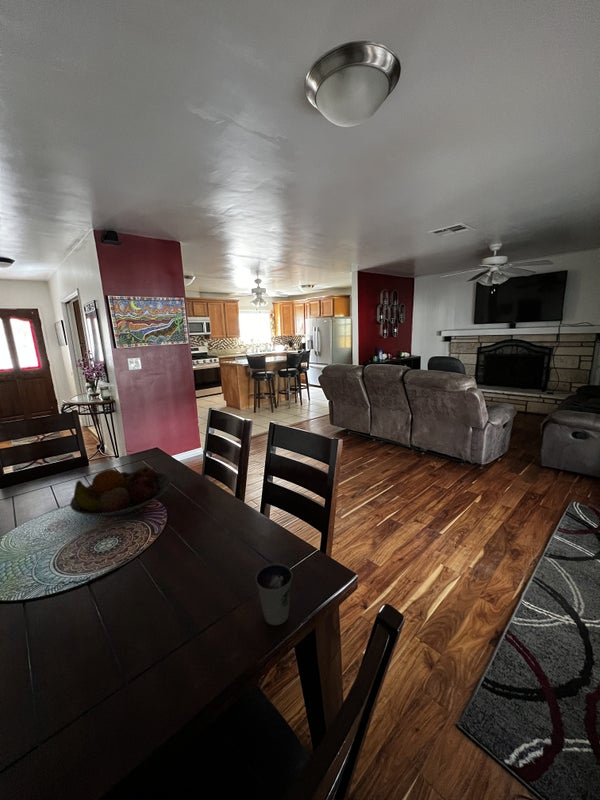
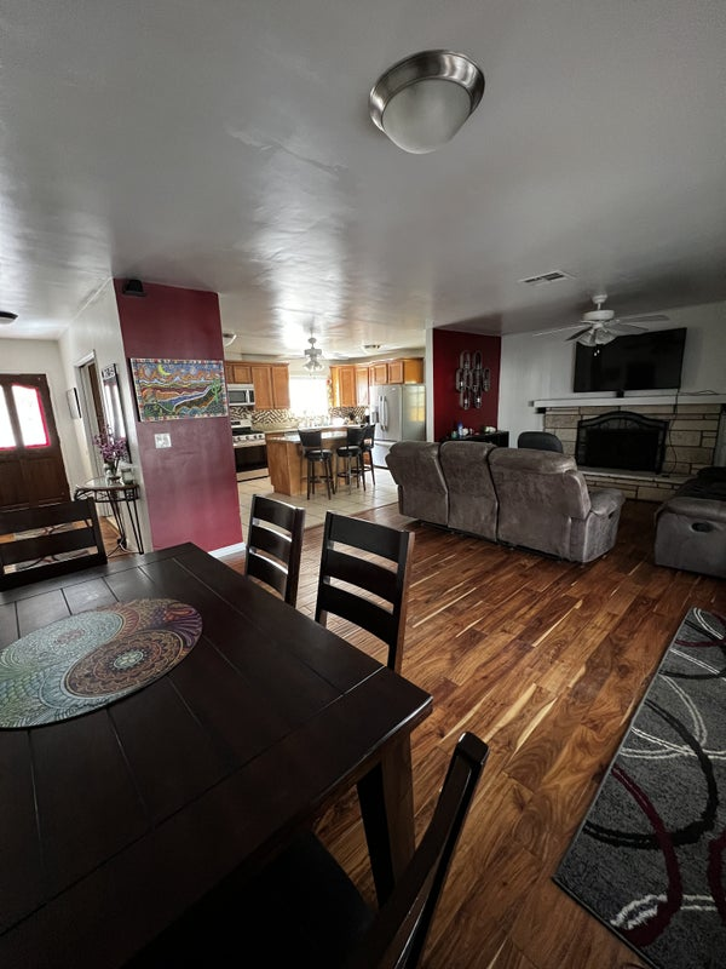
- fruit bowl (122, 486)
- dixie cup (275, 595)
